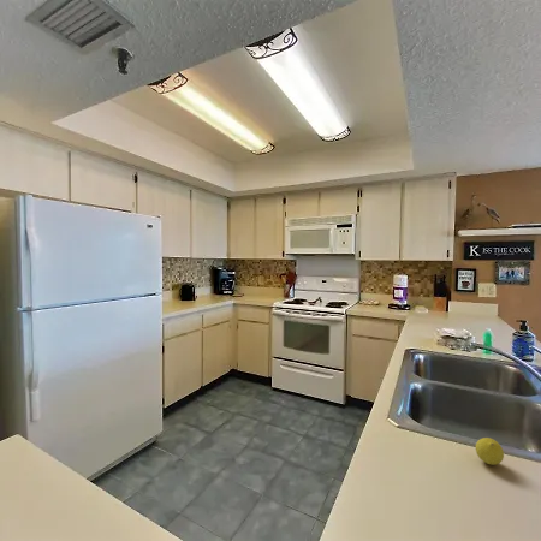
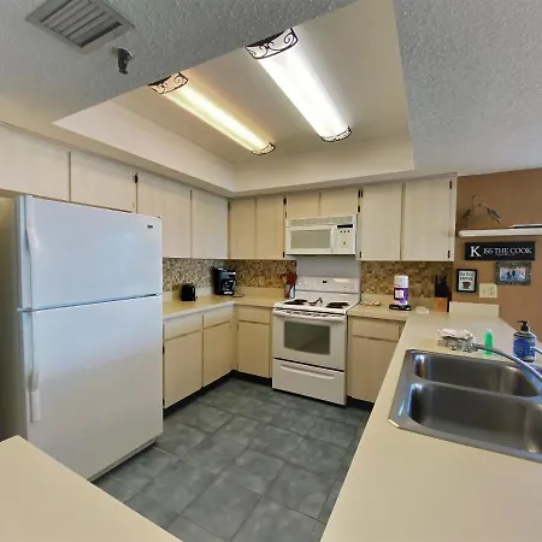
- fruit (488, 451)
